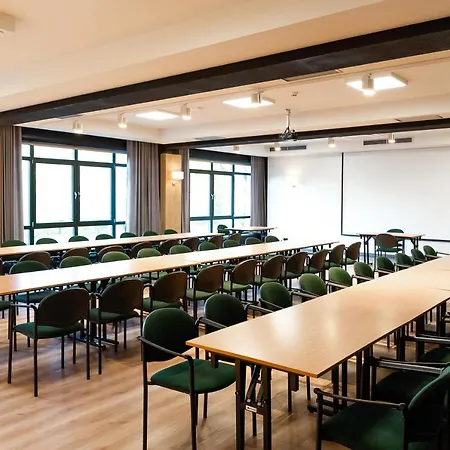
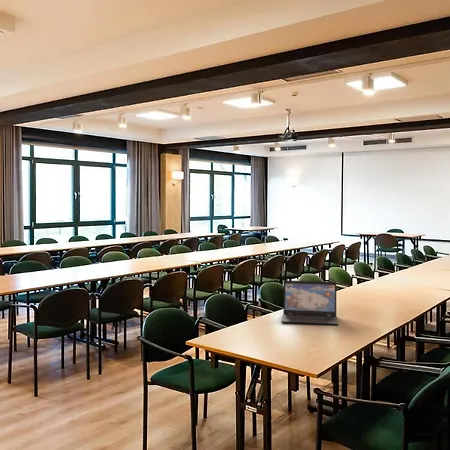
+ laptop (309, 301)
